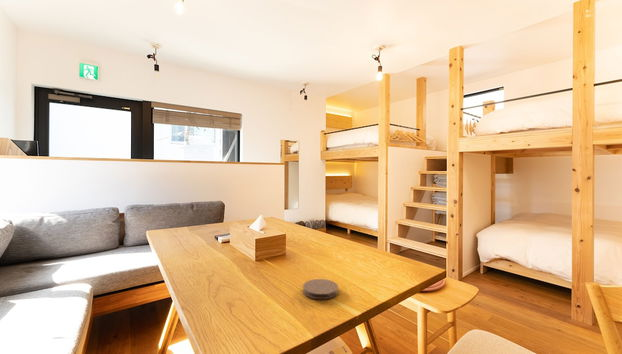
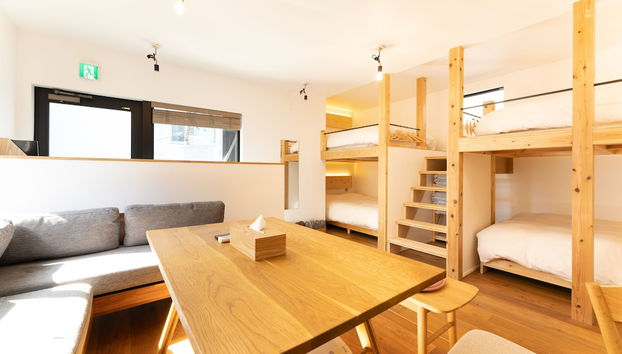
- coaster (320, 288)
